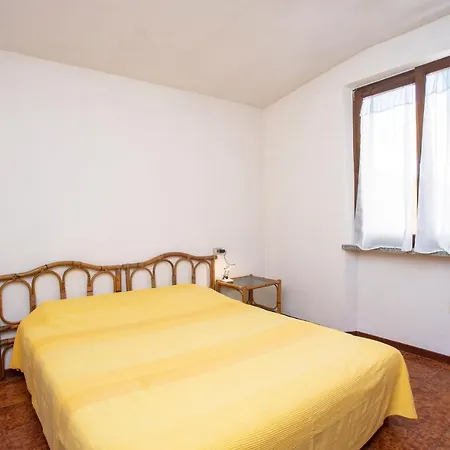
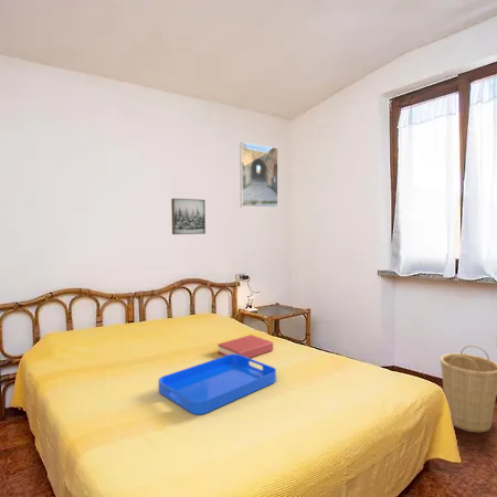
+ serving tray (219, 379)
+ basket (468, 385)
+ wall art (189, 216)
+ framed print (260, 176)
+ hardback book (245, 347)
